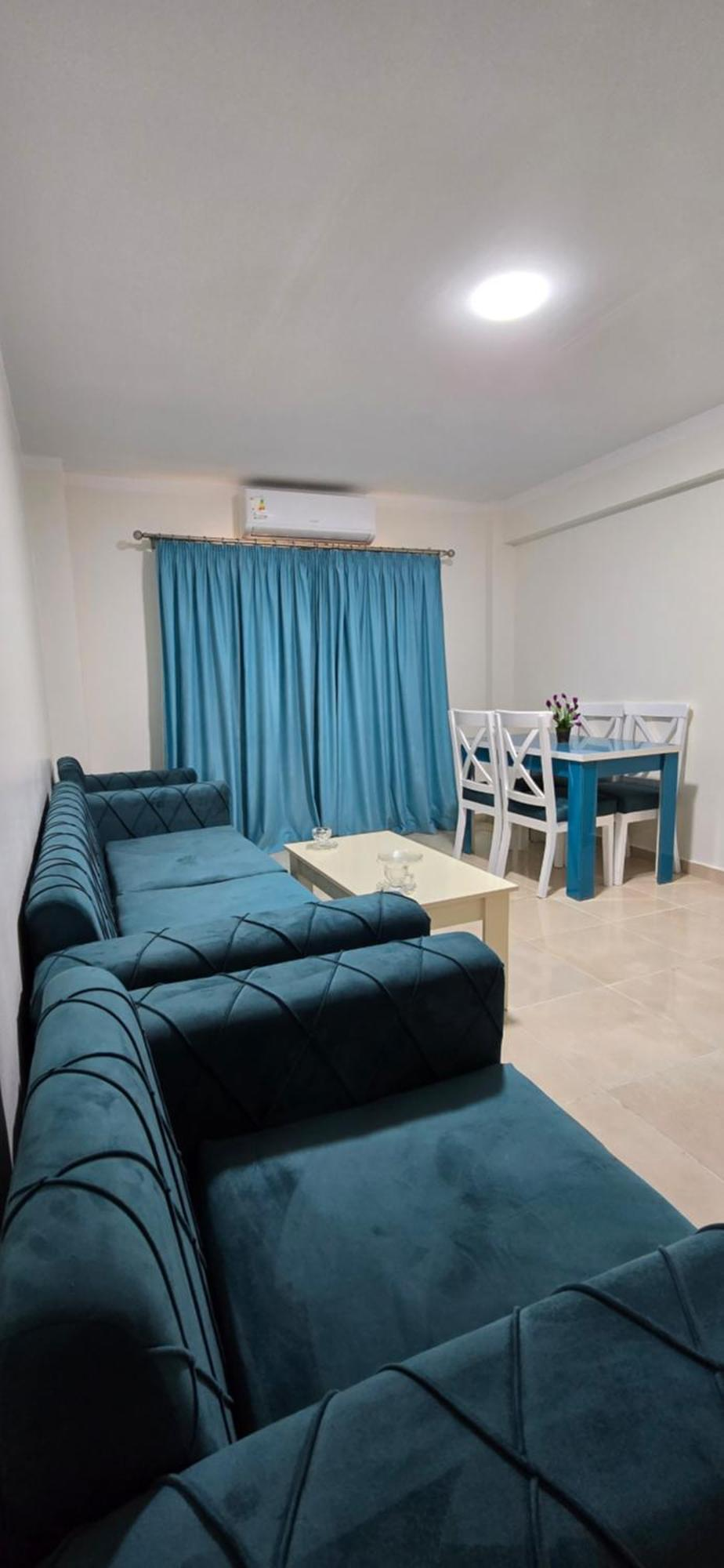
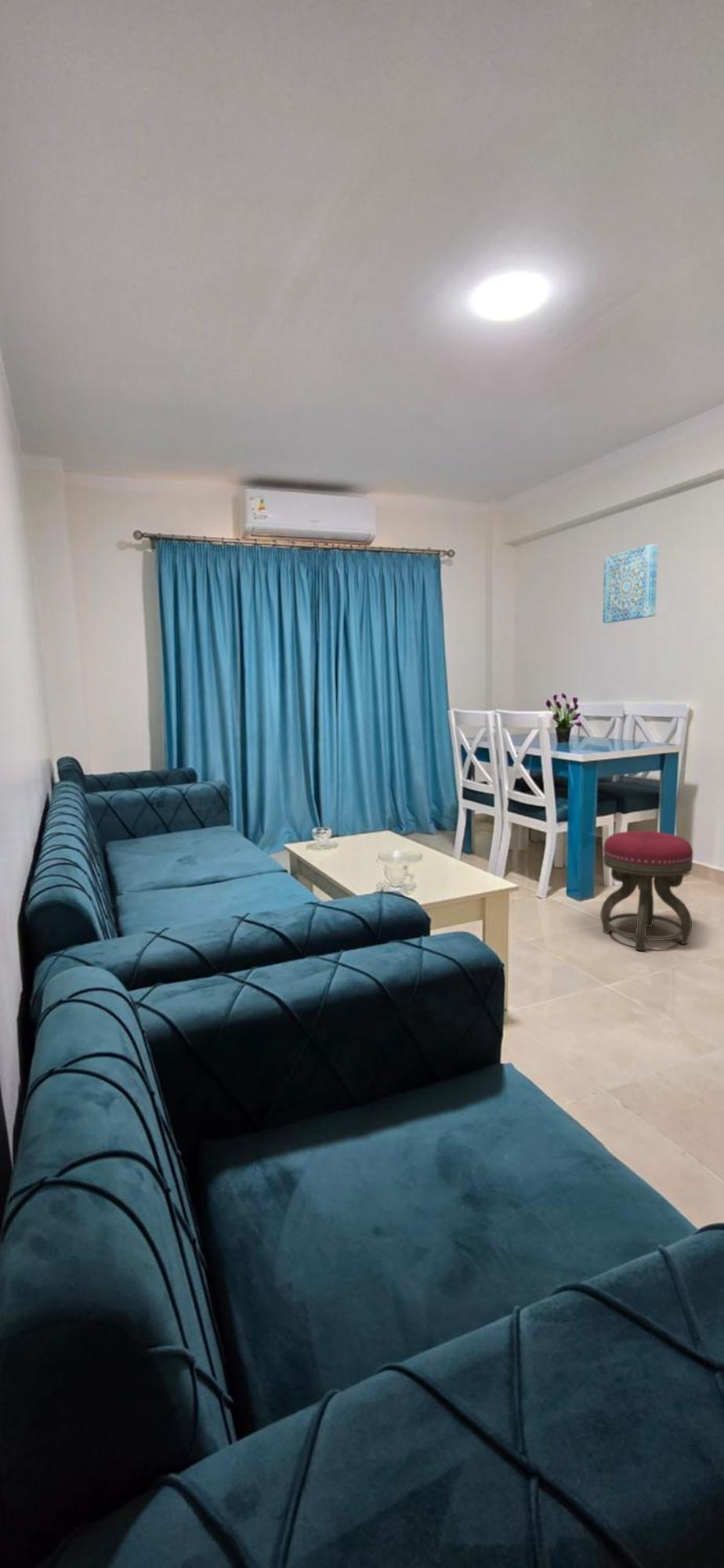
+ wall art (628, 585)
+ stool (646, 887)
